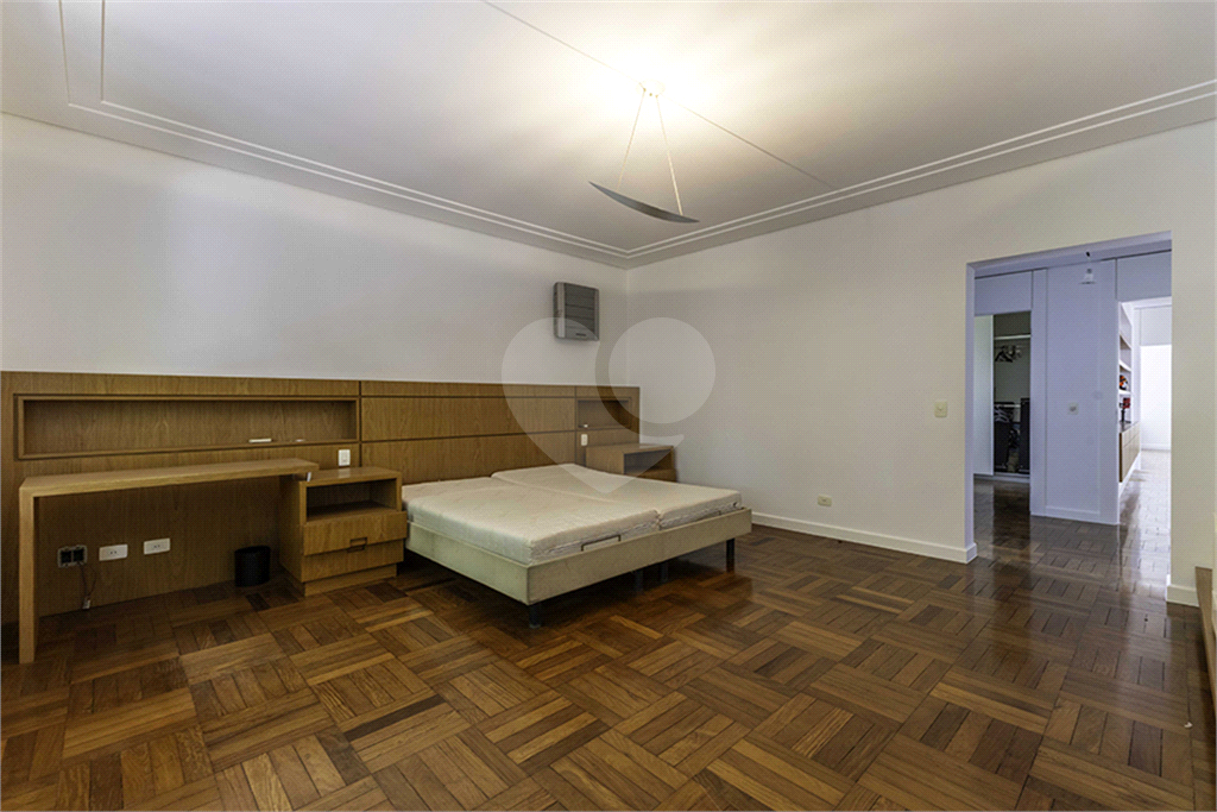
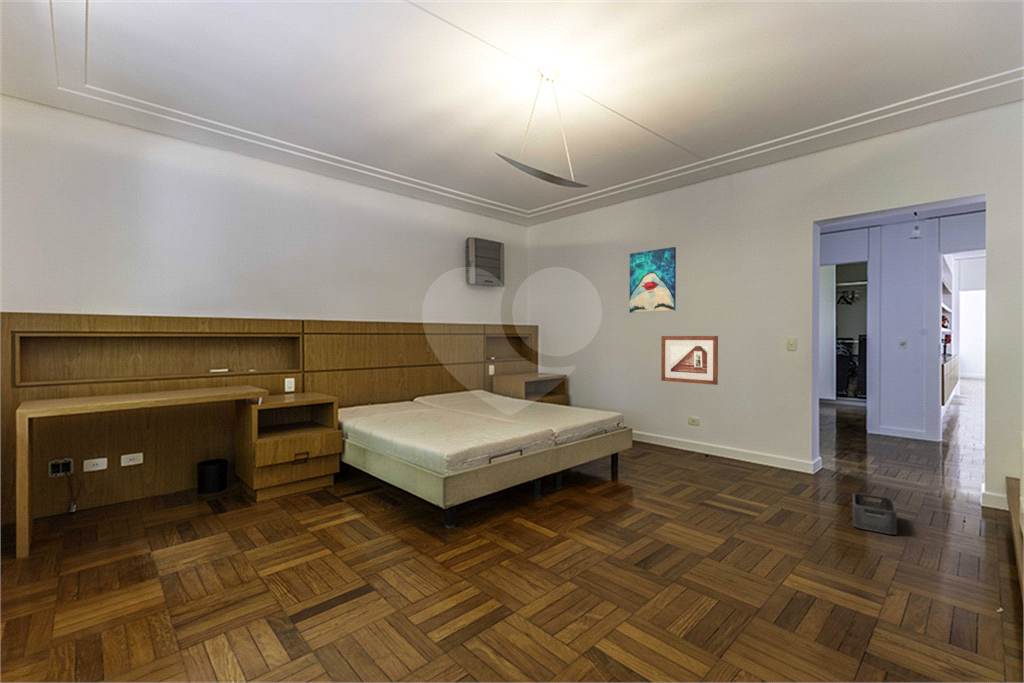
+ wall art (651, 281)
+ picture frame (688, 359)
+ storage bin (873, 512)
